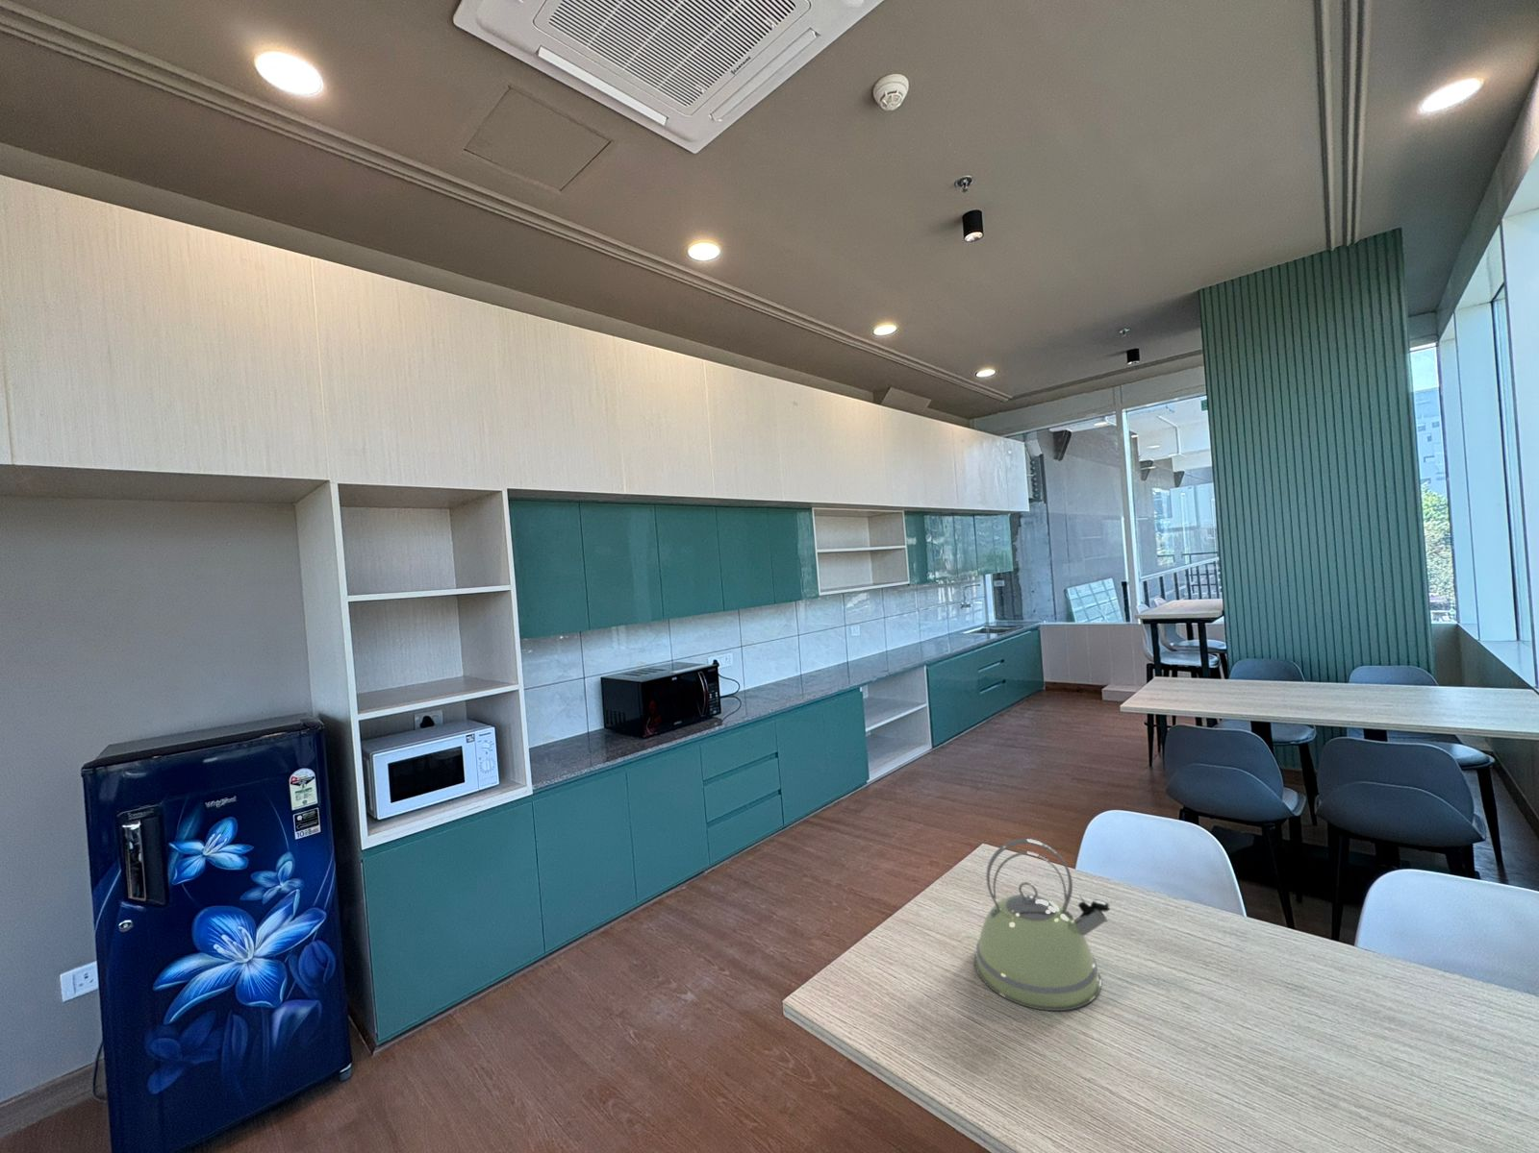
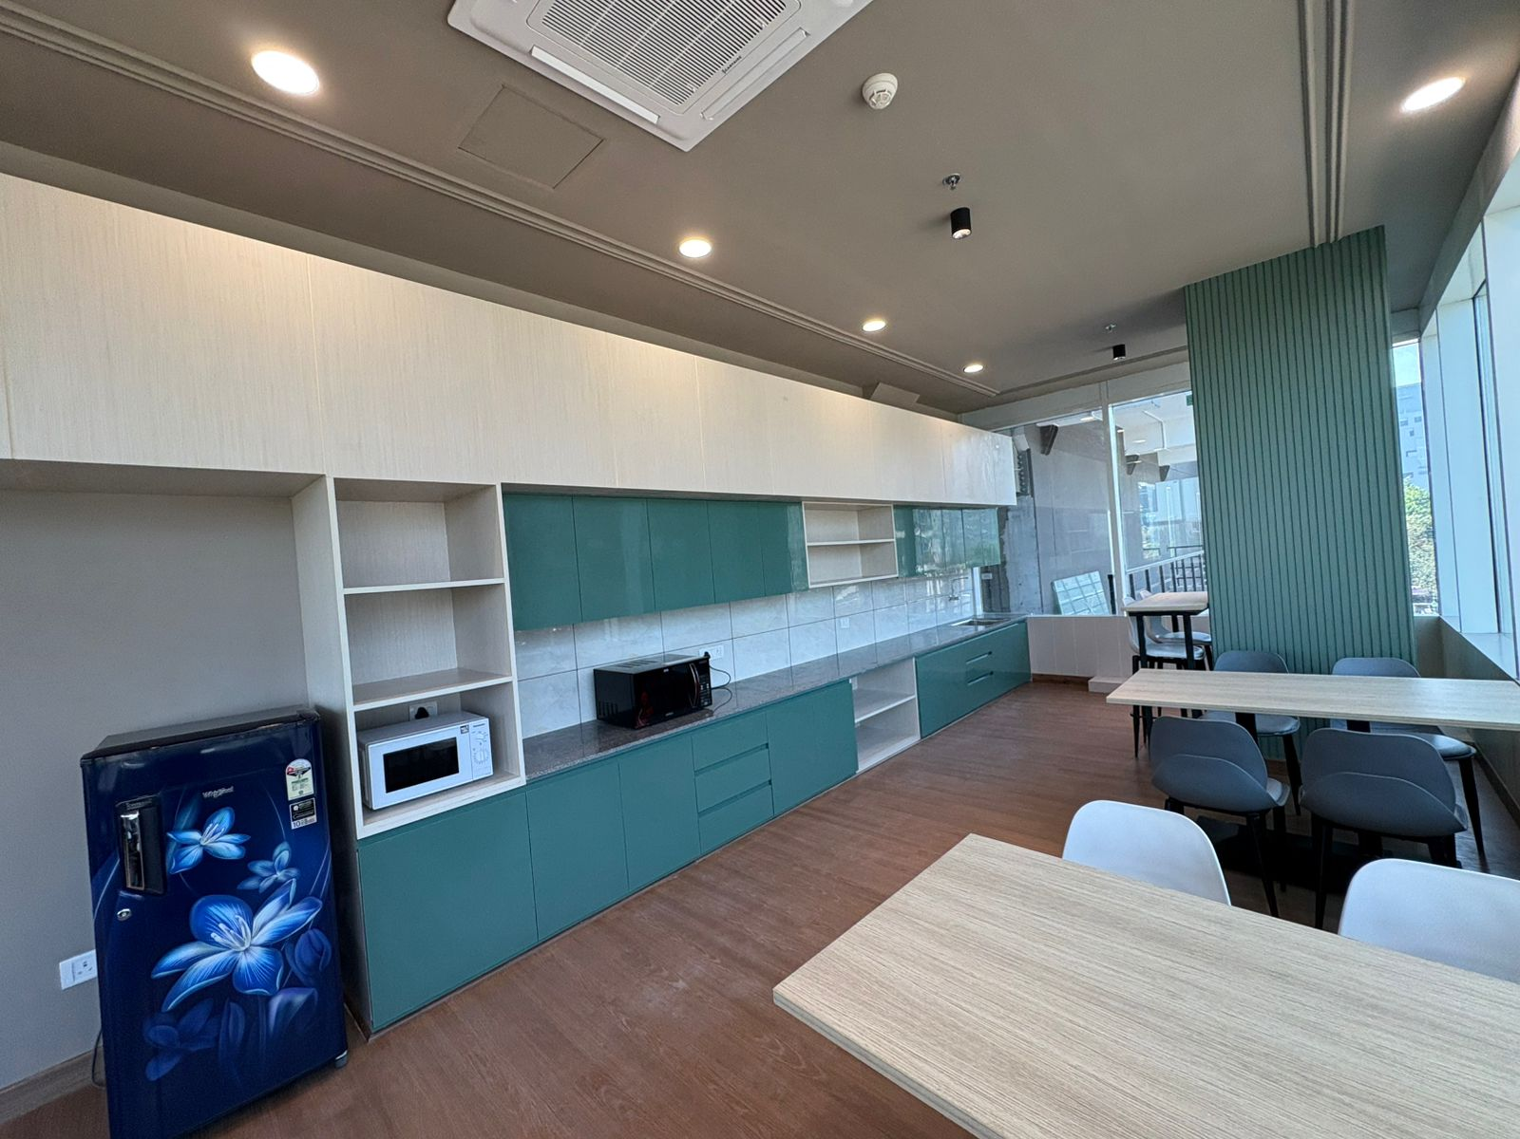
- kettle (1037, 905)
